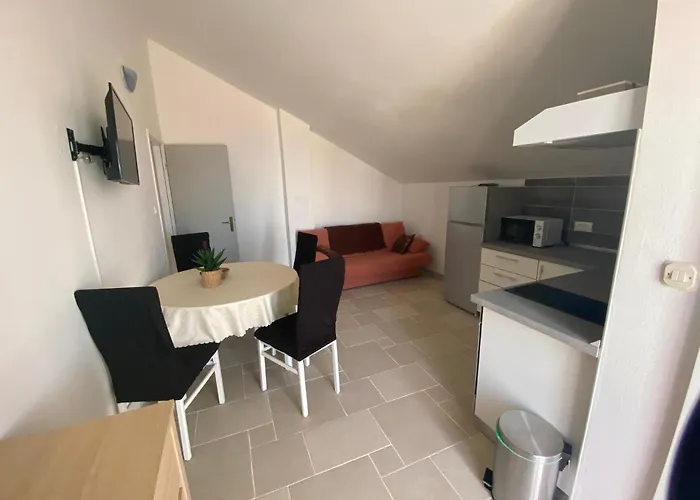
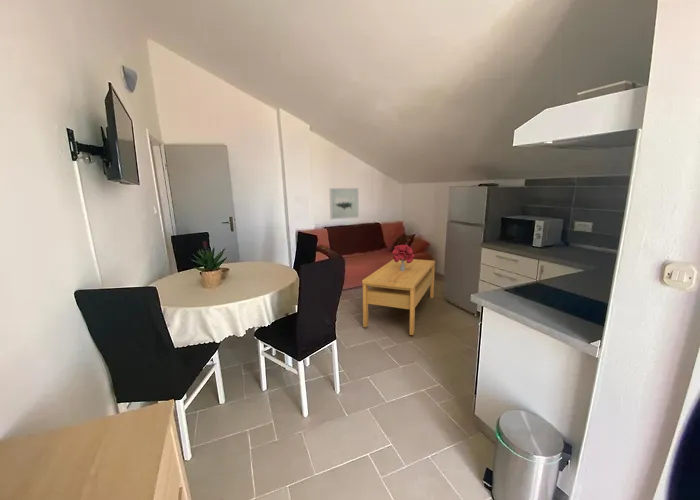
+ bouquet (403, 257)
+ wall art (344, 203)
+ coffee table (402, 290)
